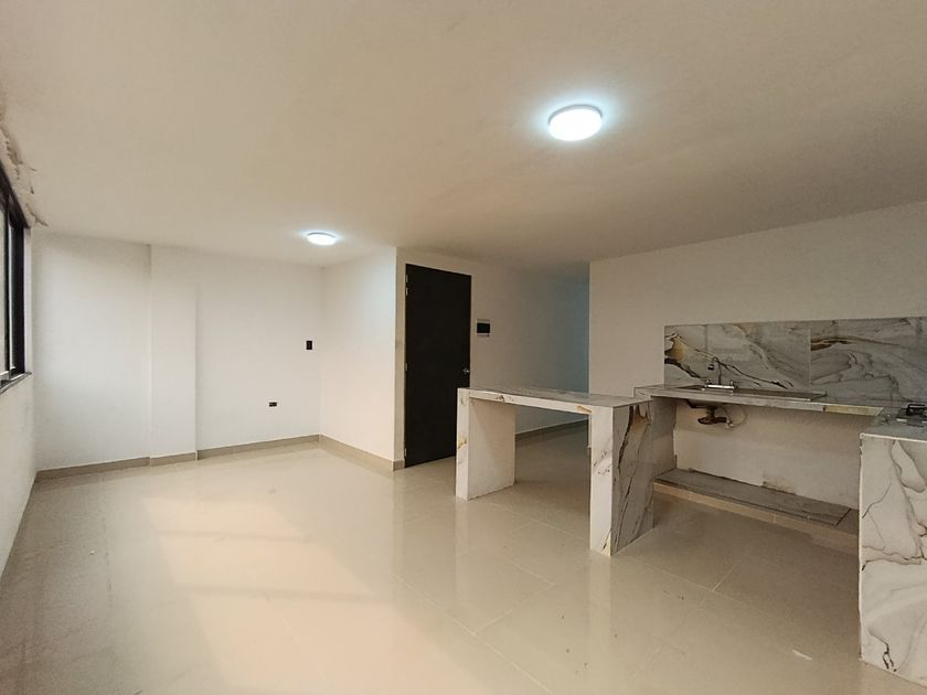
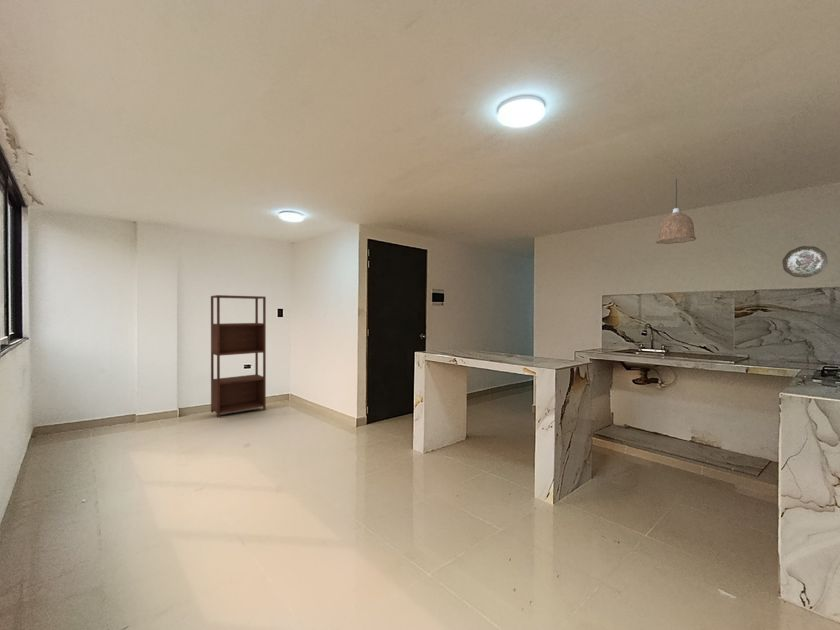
+ decorative plate (804, 261)
+ pendant lamp (676, 210)
+ shelving unit (238, 353)
